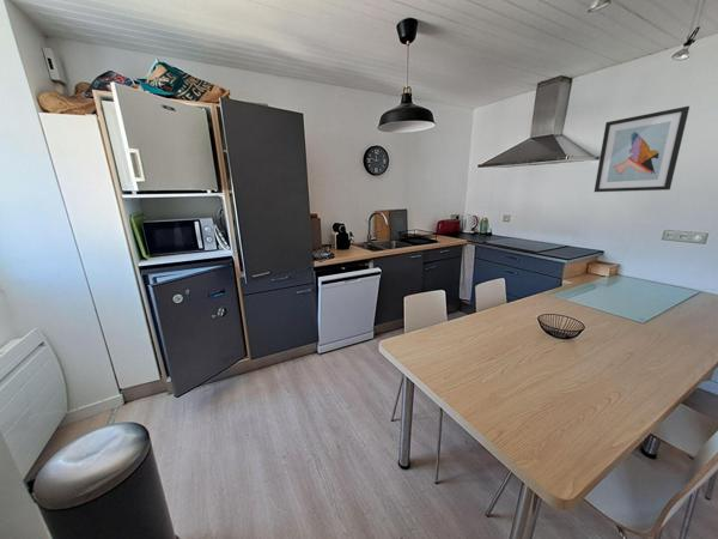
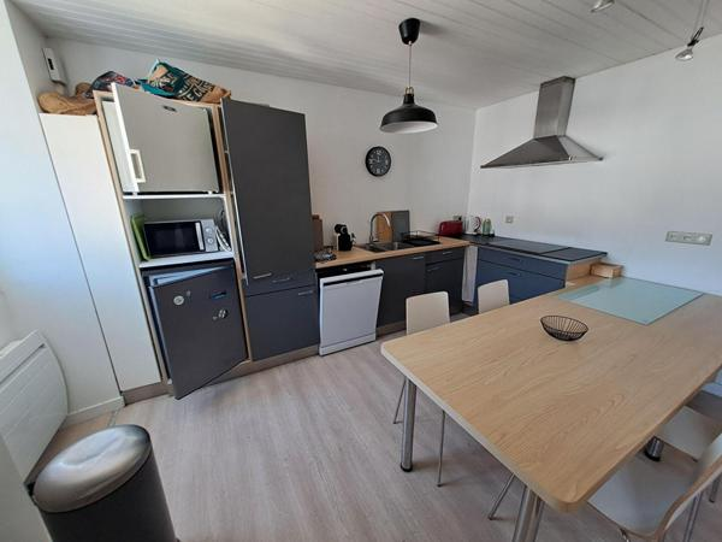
- wall art (635, 153)
